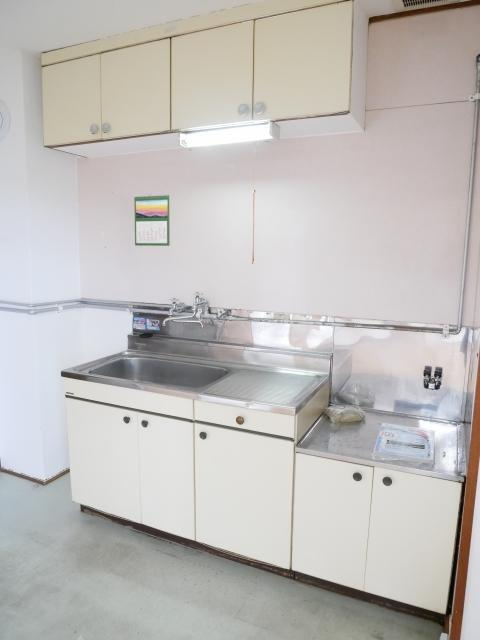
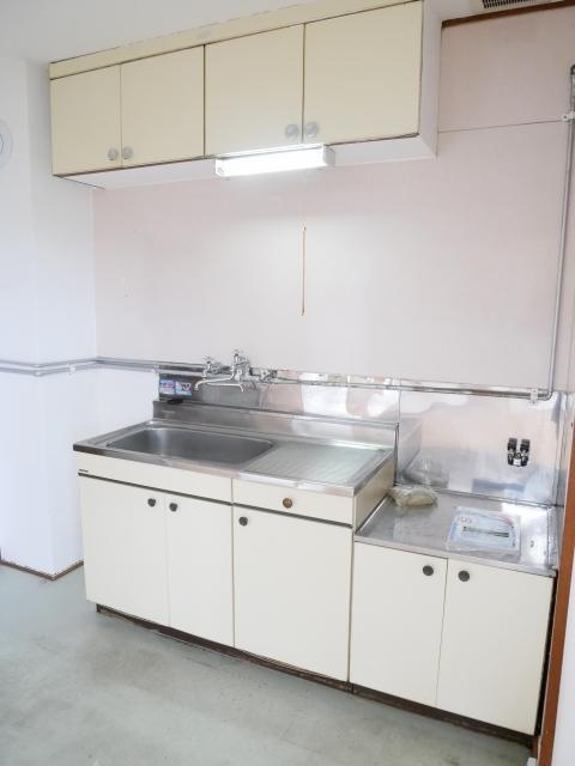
- calendar (151, 219)
